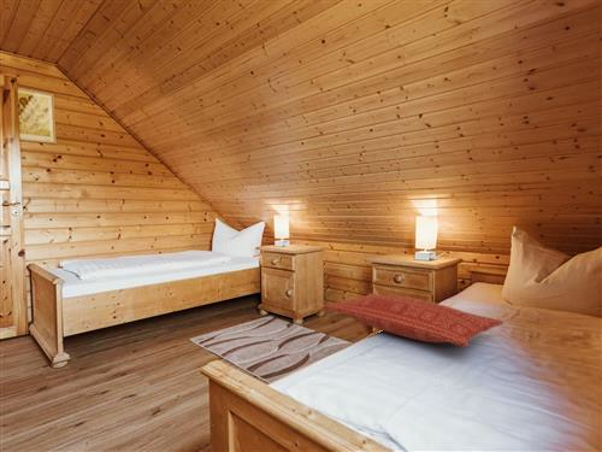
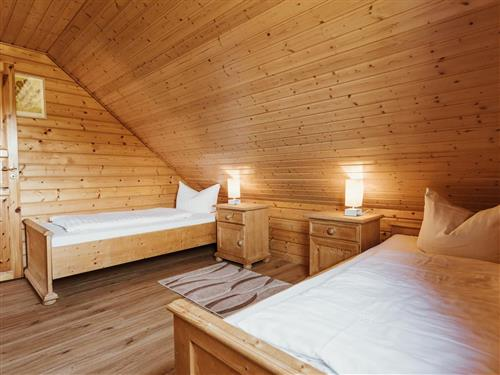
- pillow (406, 315)
